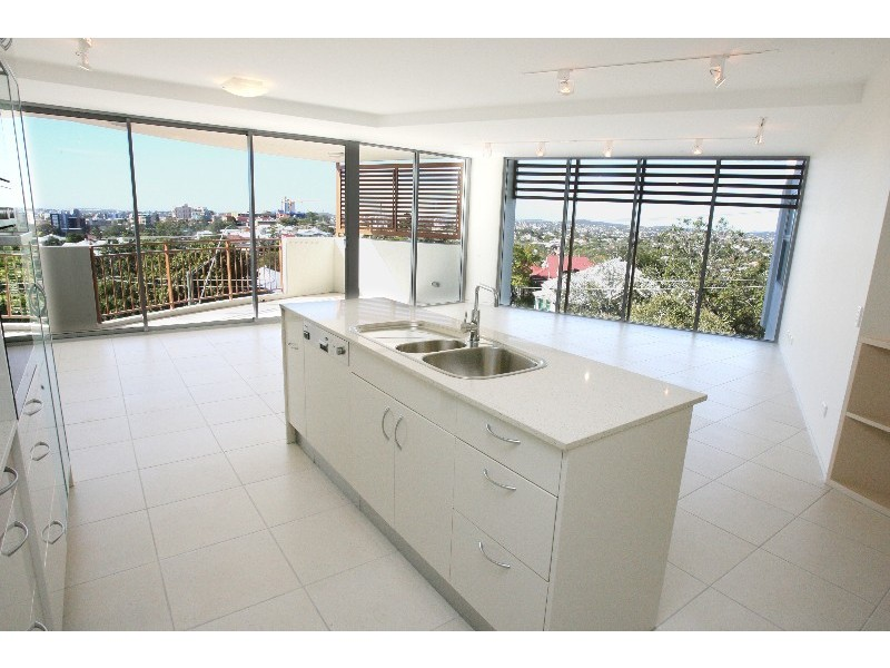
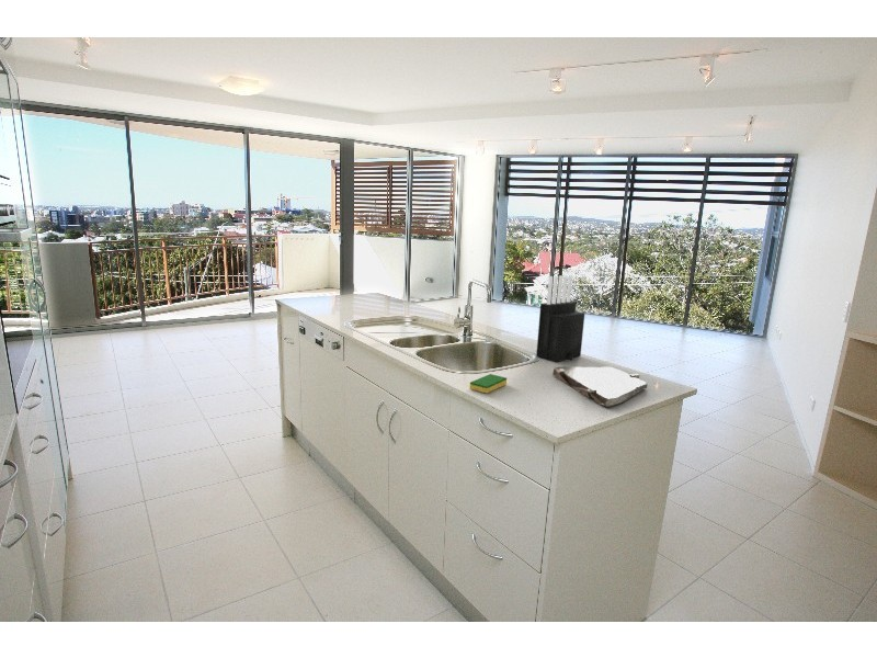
+ dish sponge (488, 383)
+ cutting board (610, 382)
+ knife block (563, 317)
